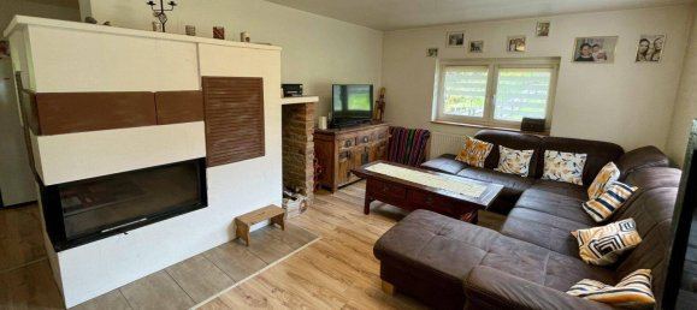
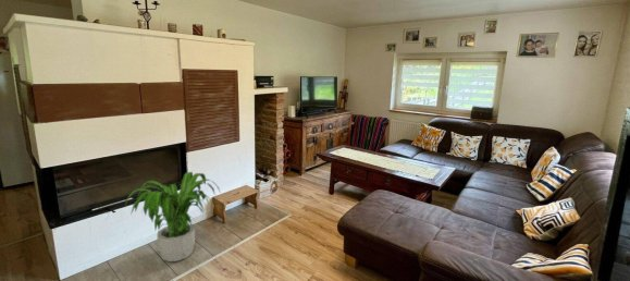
+ potted plant (178, 217)
